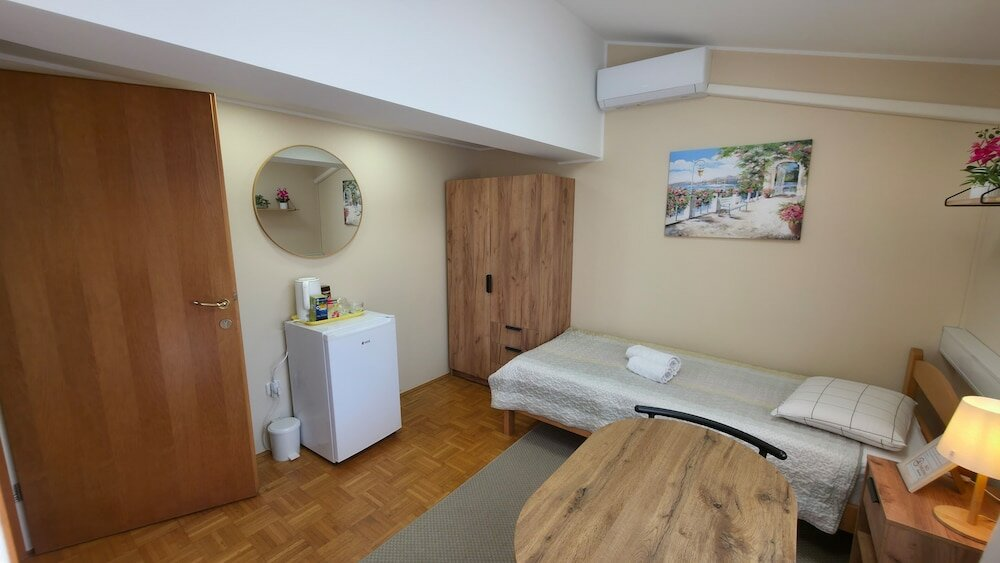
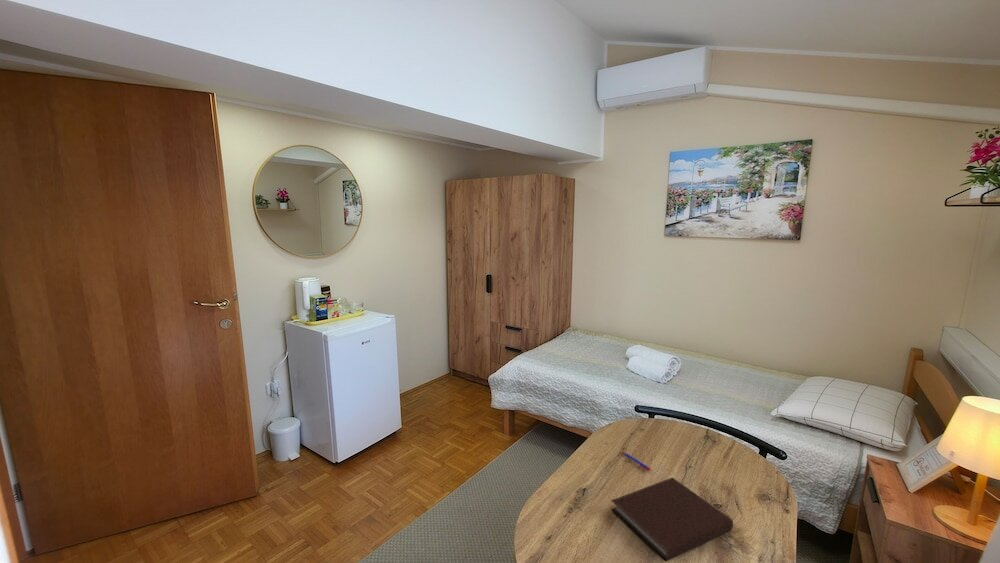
+ notebook (669, 514)
+ pen (635, 460)
